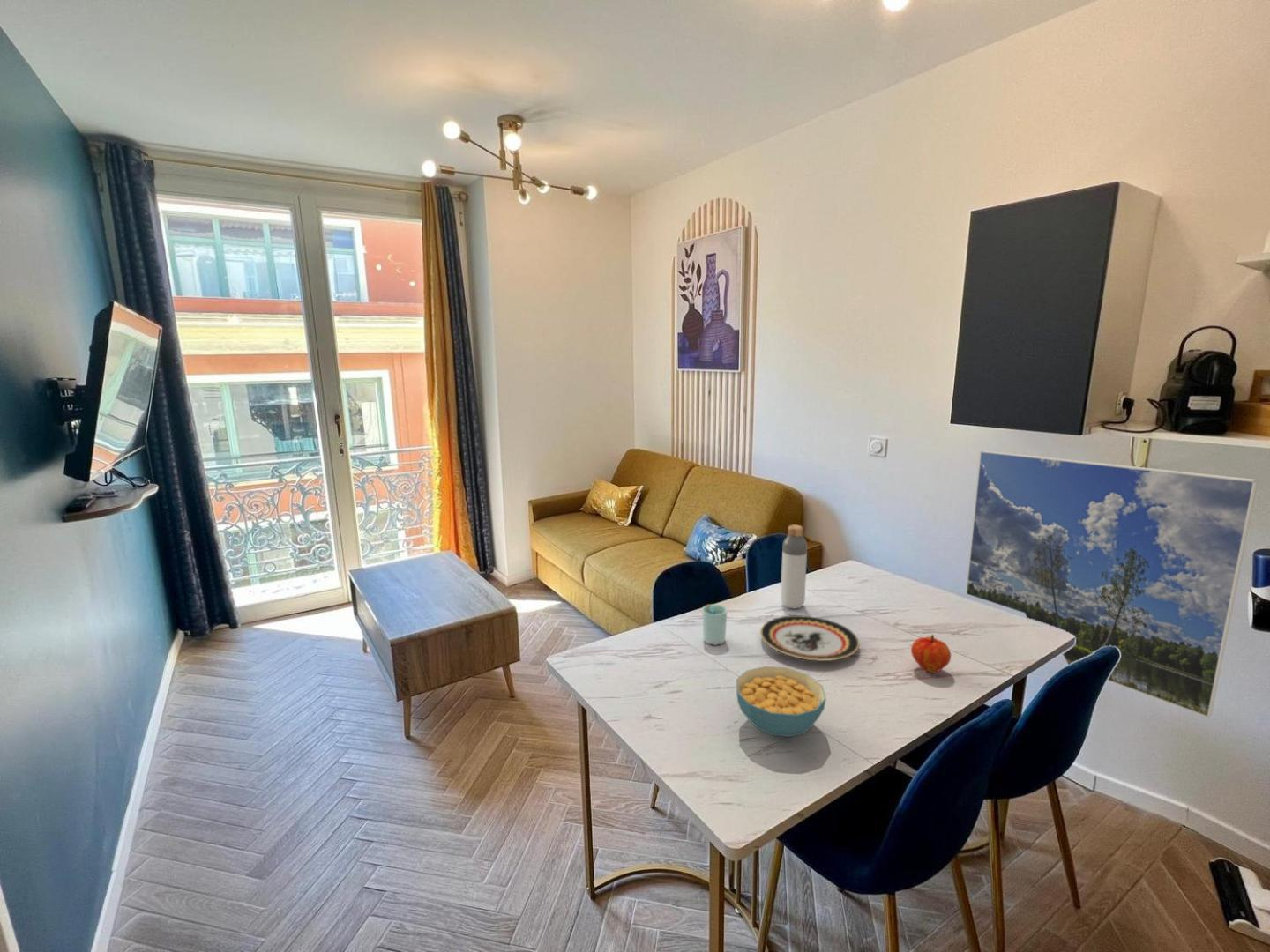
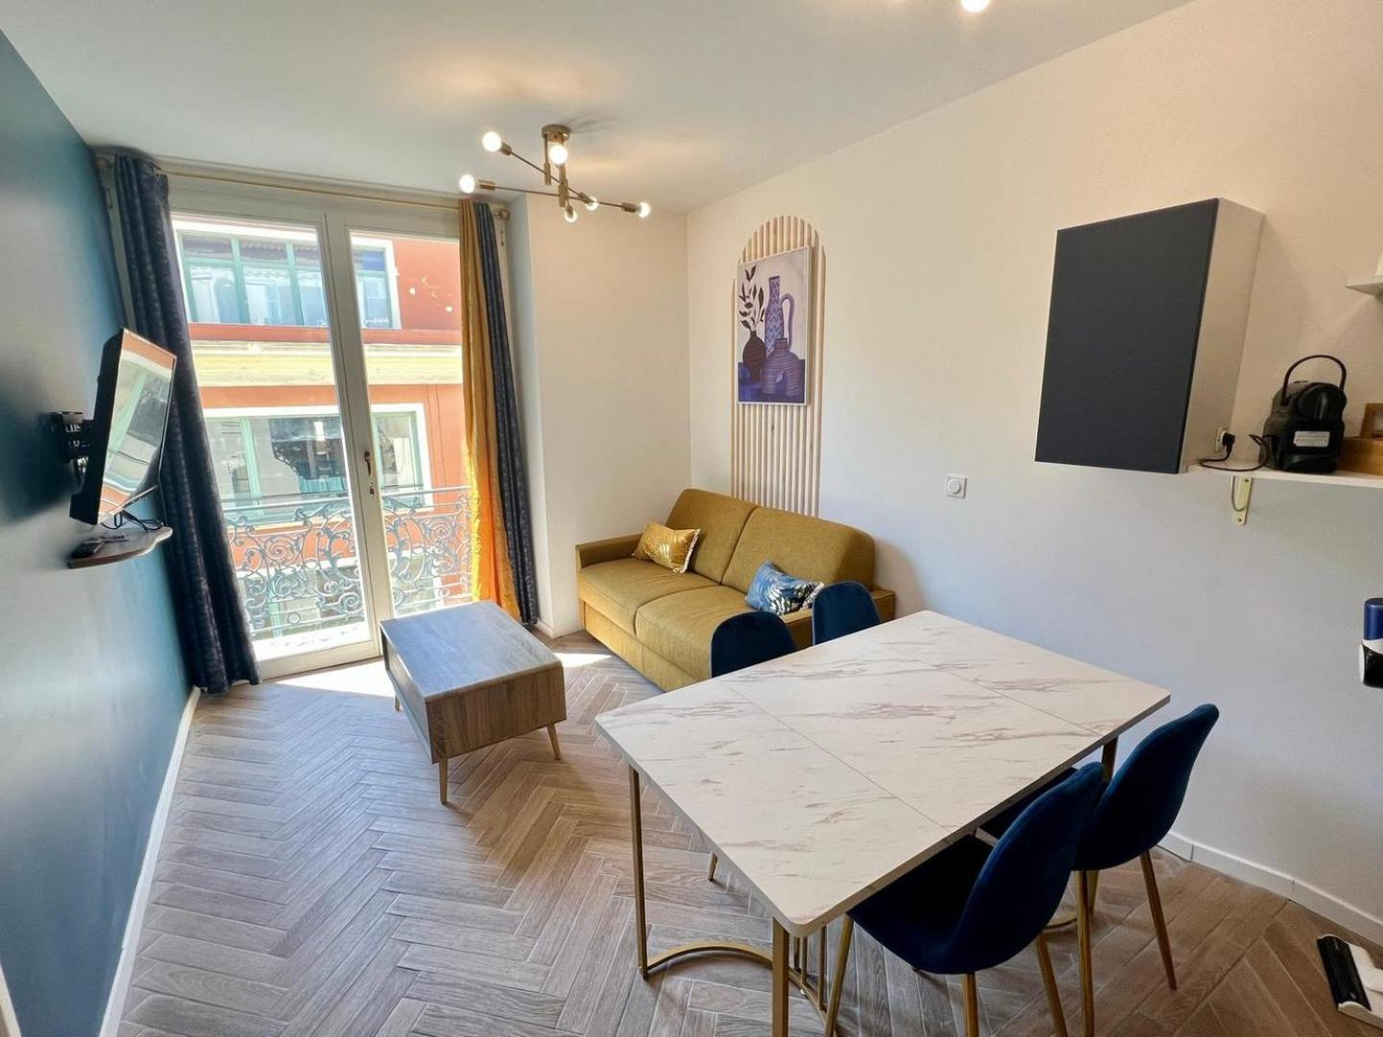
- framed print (1082, 567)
- fruit (930, 652)
- cereal bowl (779, 708)
- cup (713, 621)
- bottle (794, 566)
- plate (808, 639)
